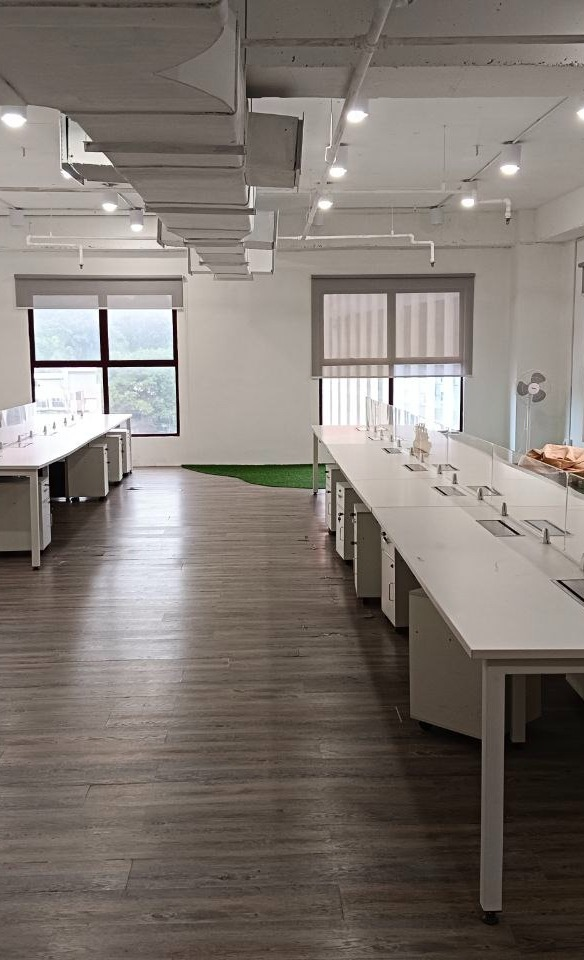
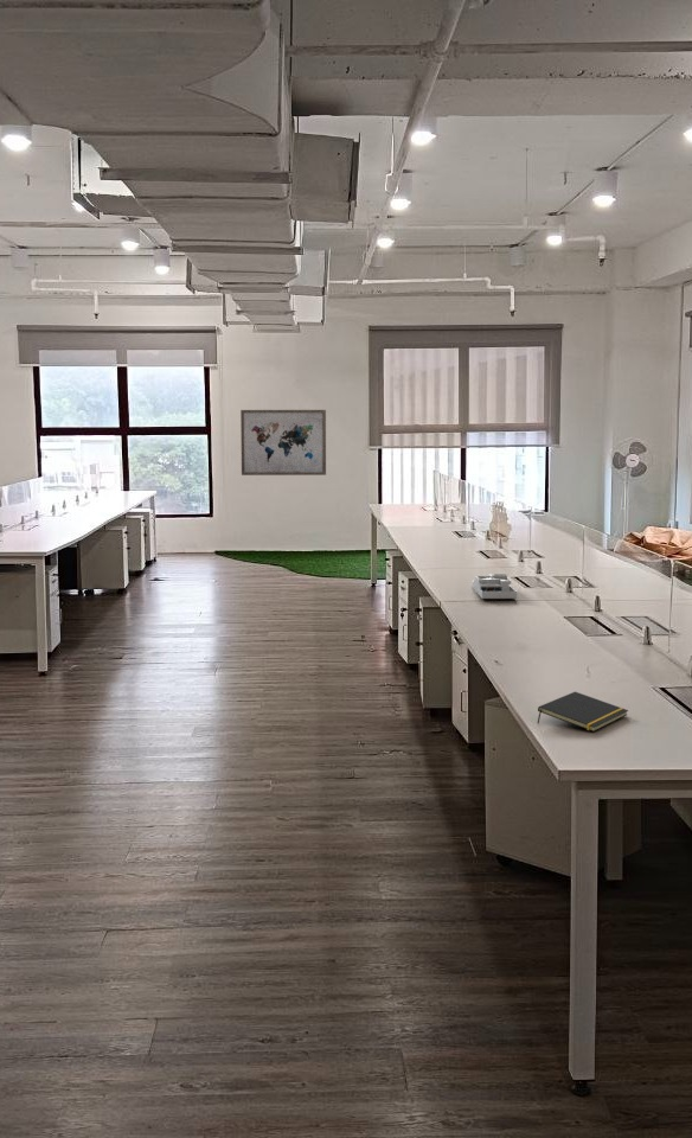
+ wall art (283, 442)
+ notepad (583, 710)
+ desk organizer (493, 583)
